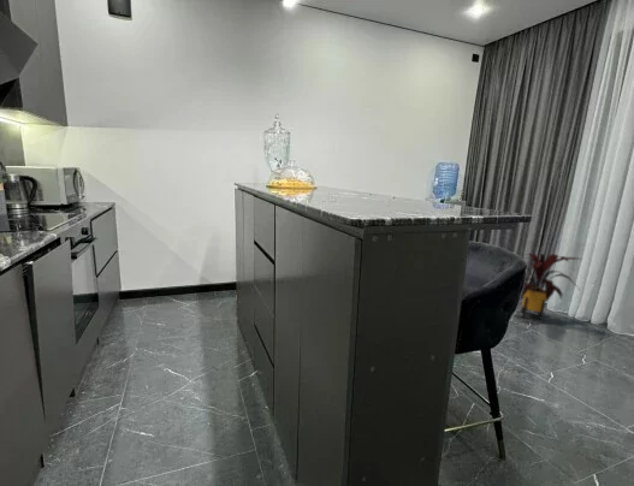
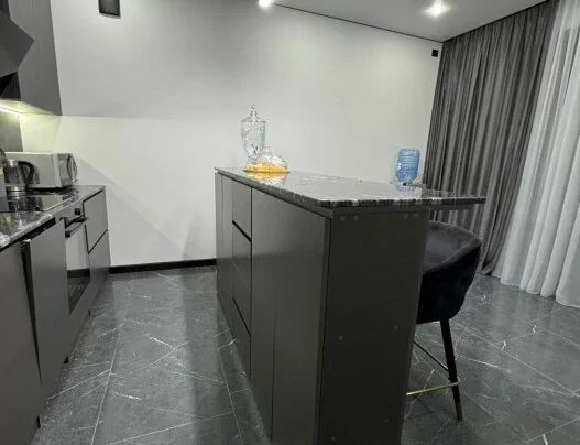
- house plant (539, 284)
